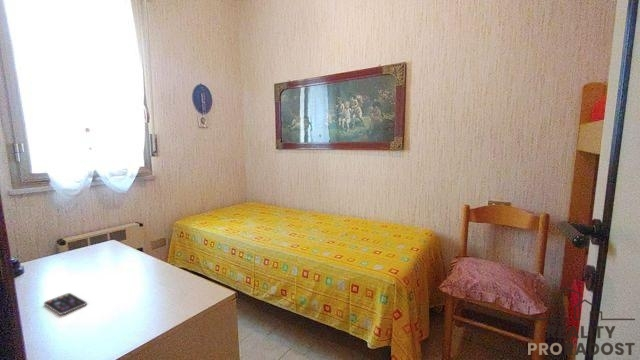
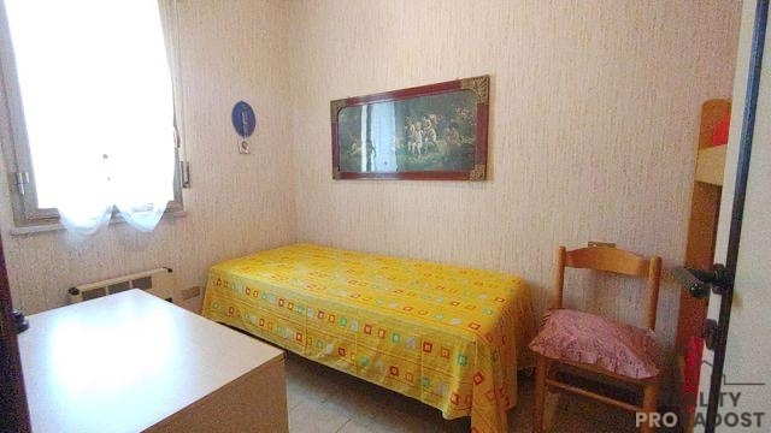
- smartphone (65, 303)
